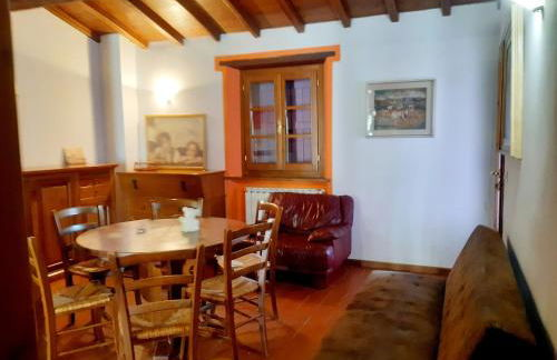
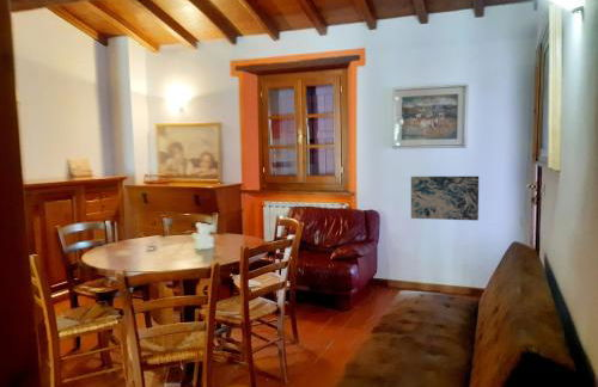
+ wall art (444, 197)
